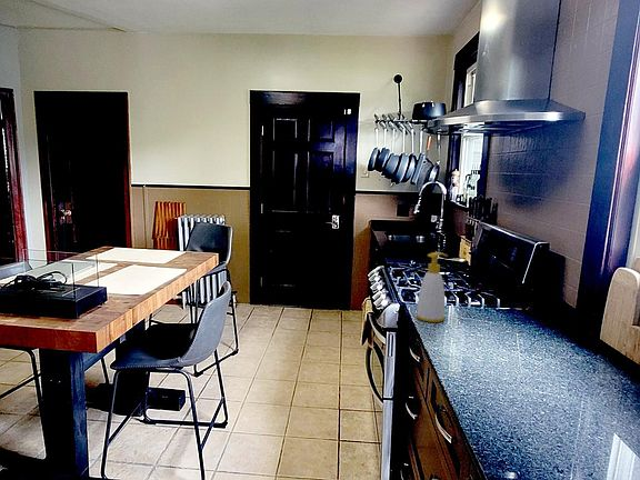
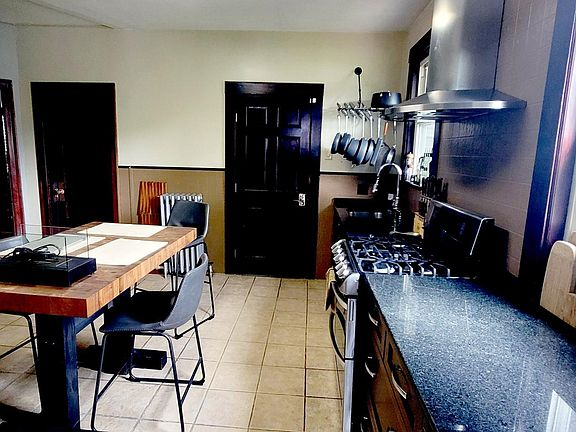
- soap bottle (432, 286)
